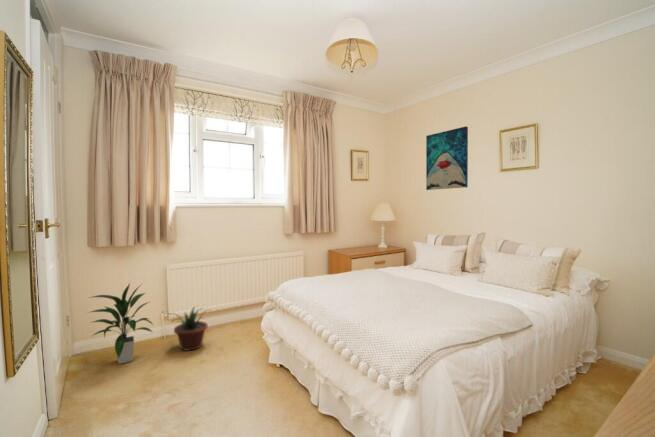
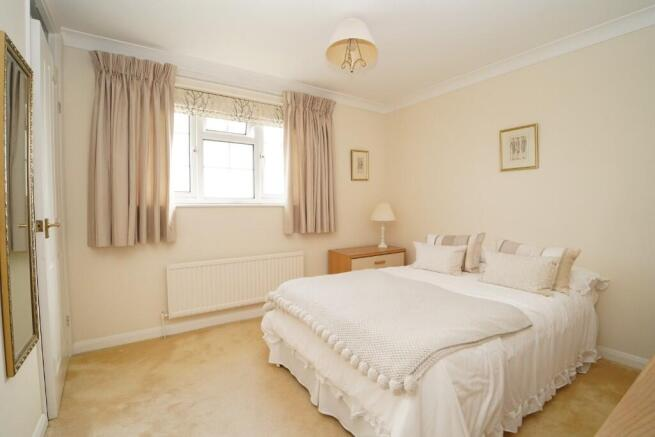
- indoor plant (122, 323)
- potted plant (189, 328)
- wall art (445, 160)
